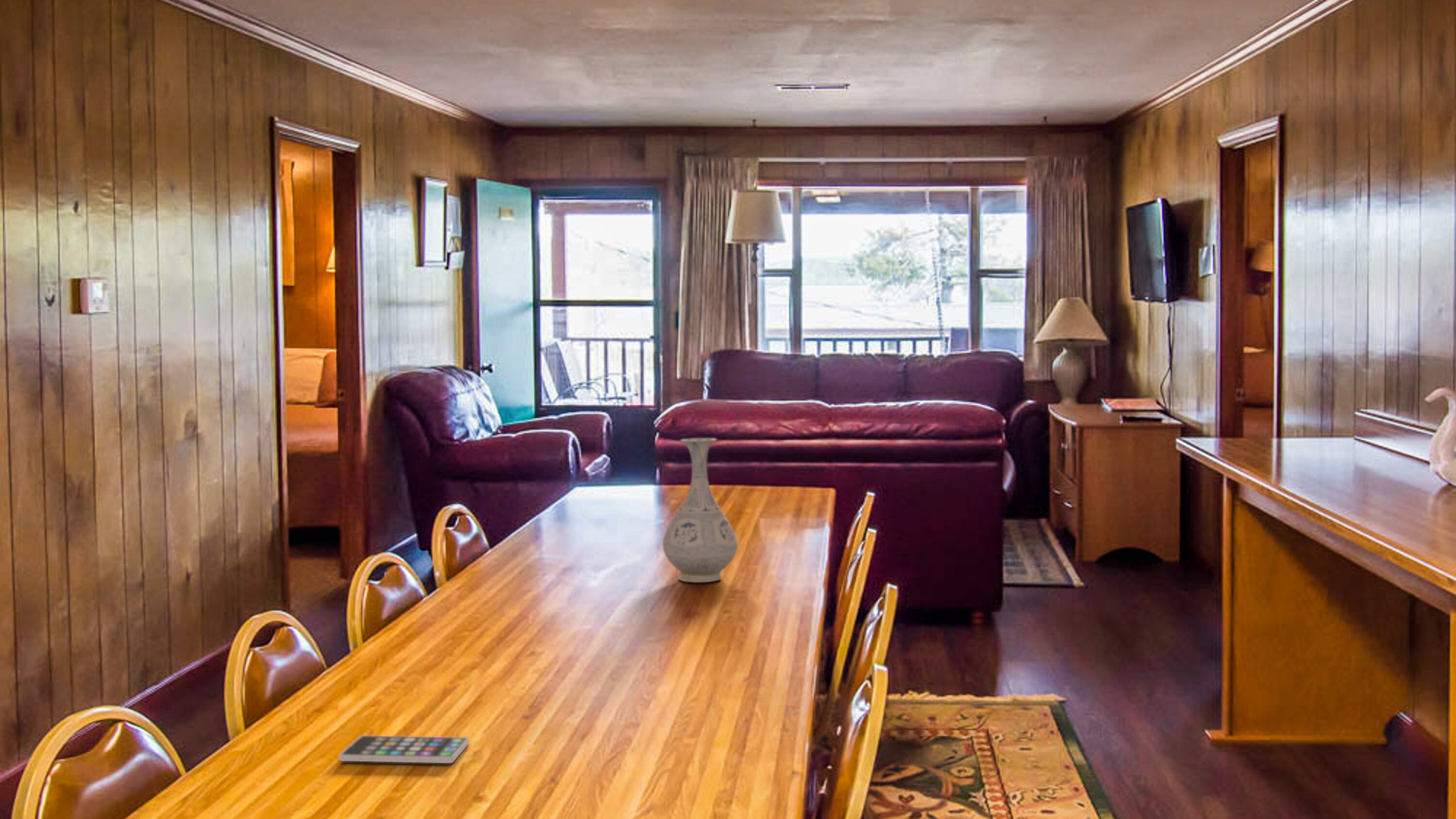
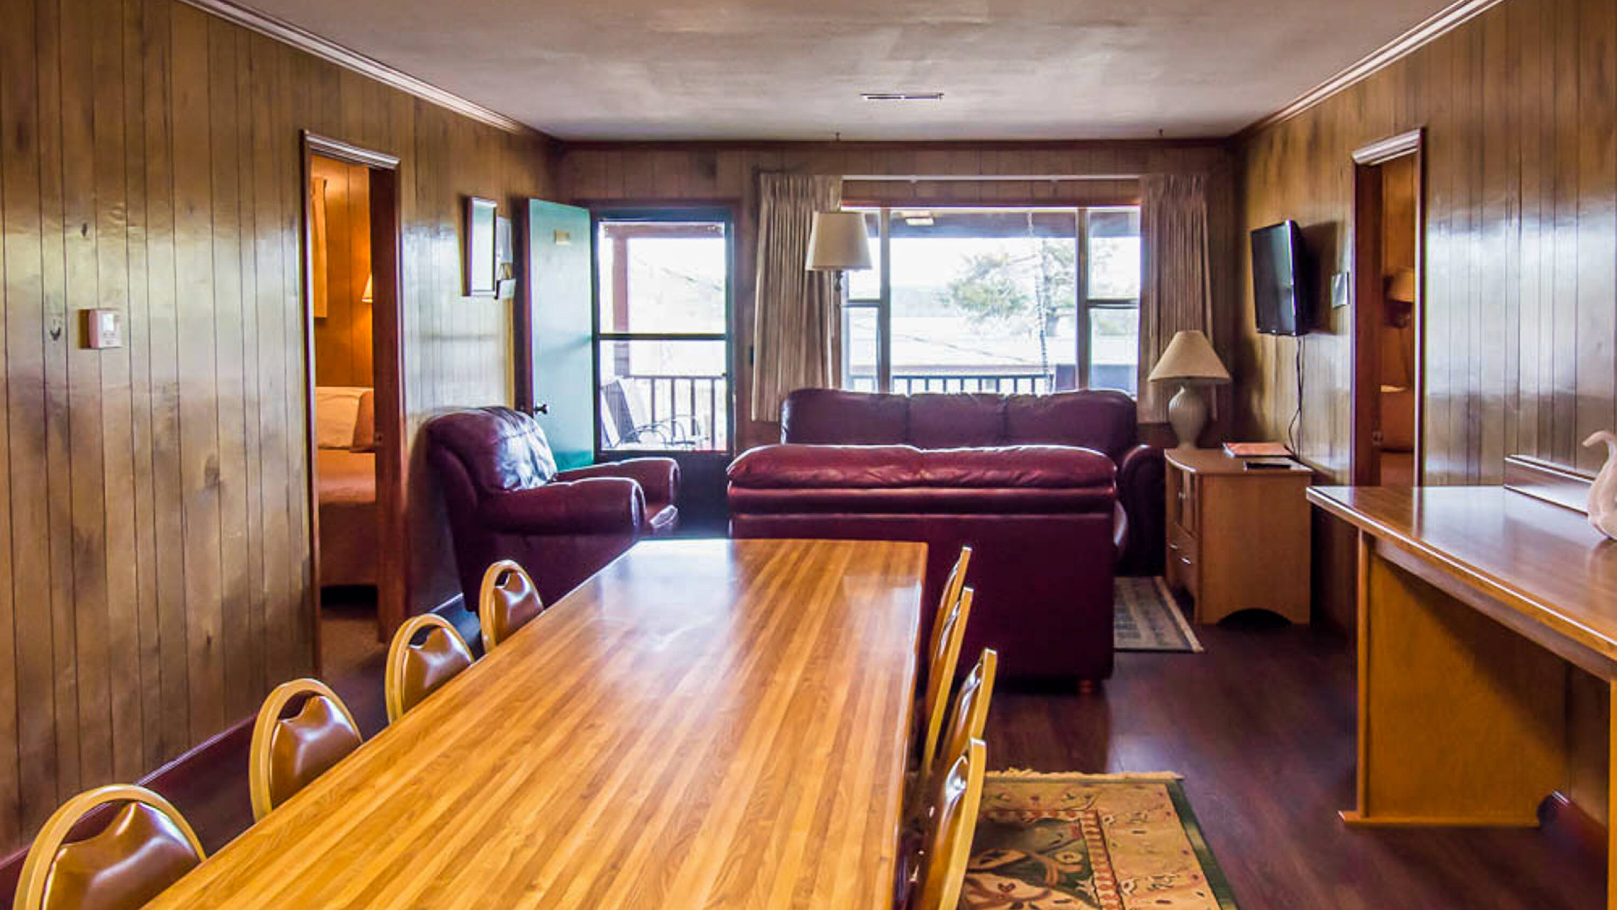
- vase (700, 509)
- smartphone (405, 749)
